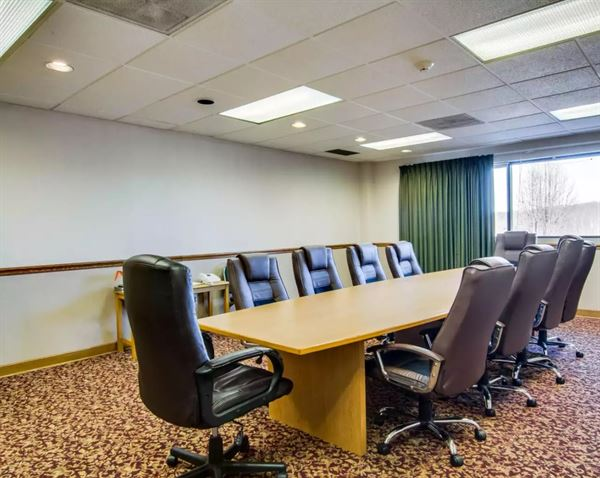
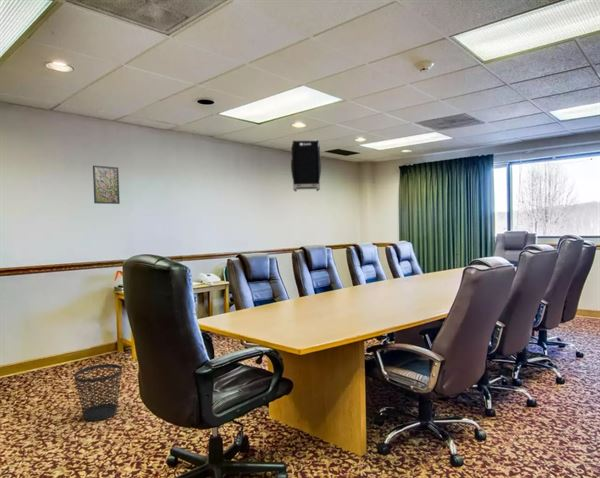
+ wastebasket (99, 393)
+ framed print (106, 185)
+ luggage (306, 165)
